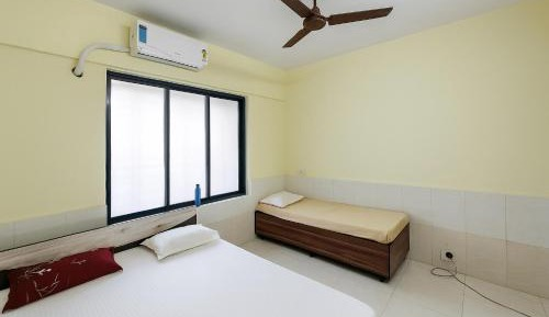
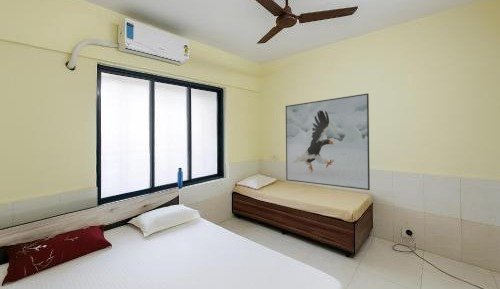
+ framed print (322, 142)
